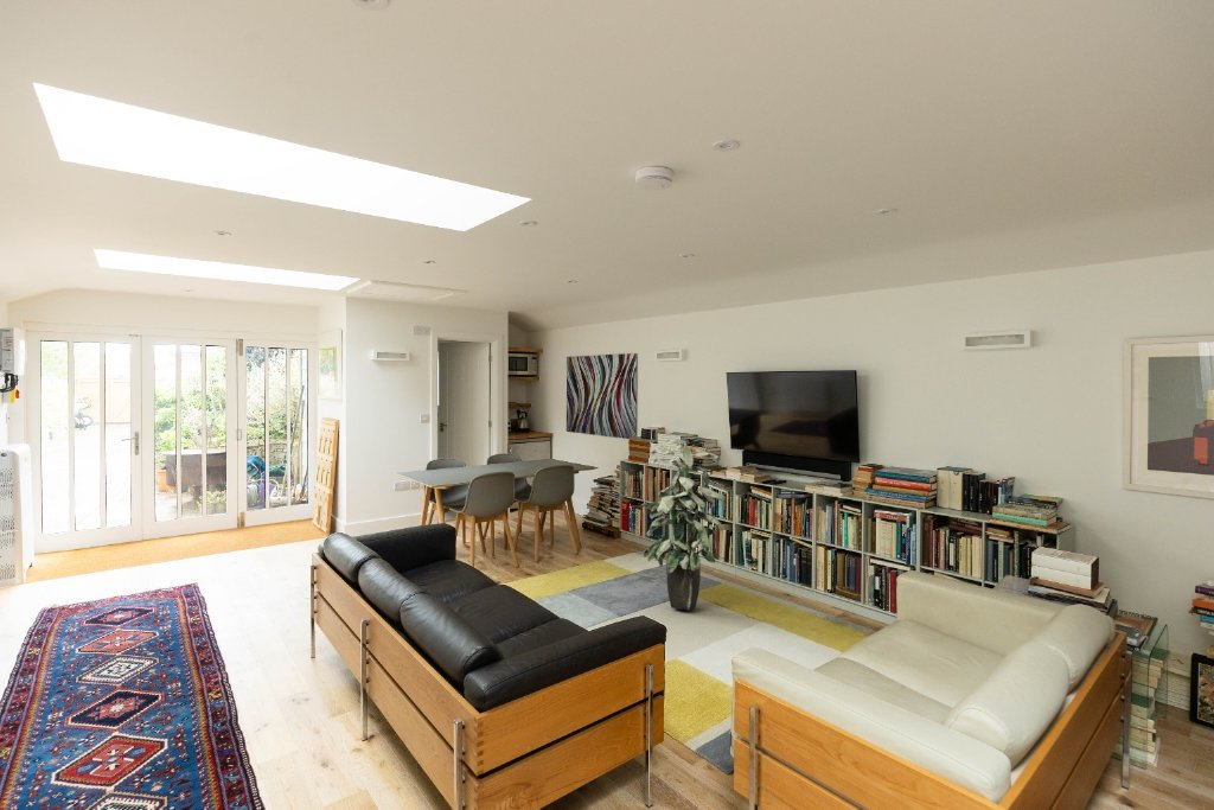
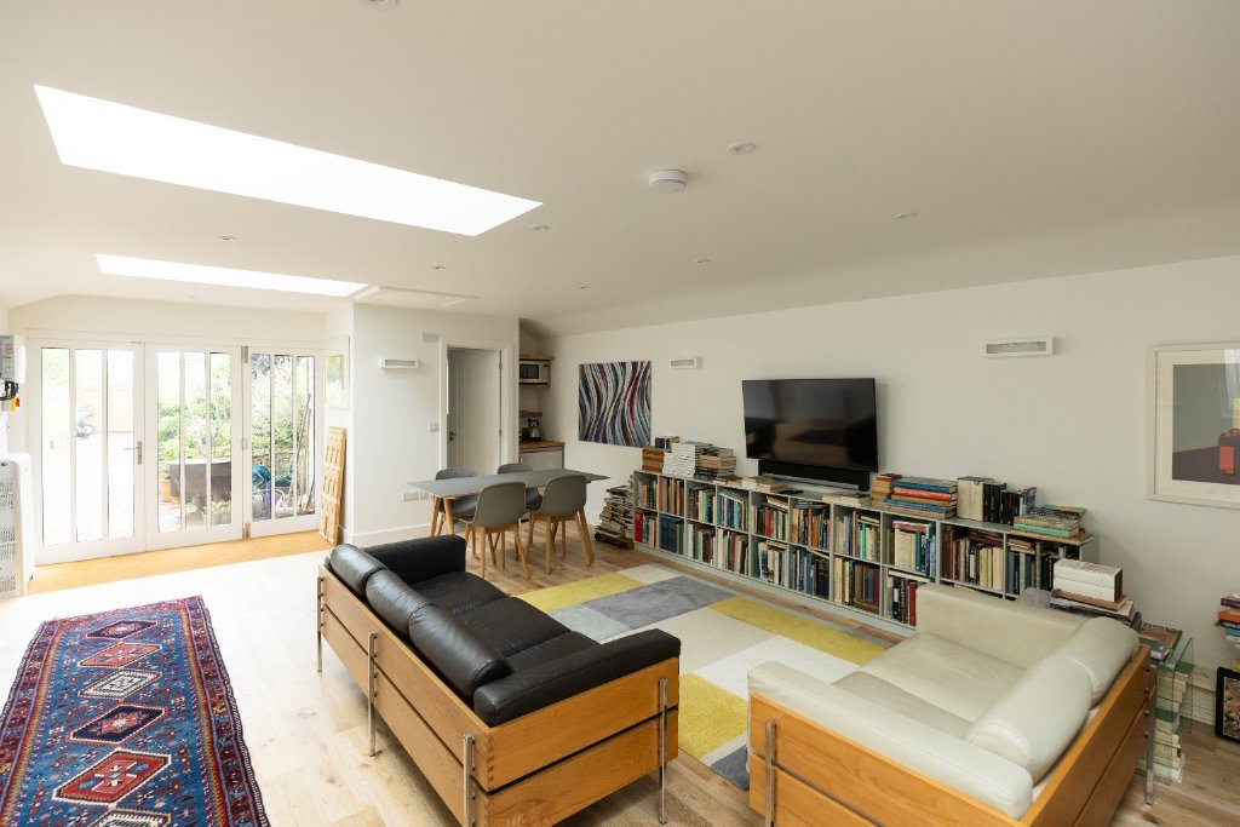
- indoor plant (681, 522)
